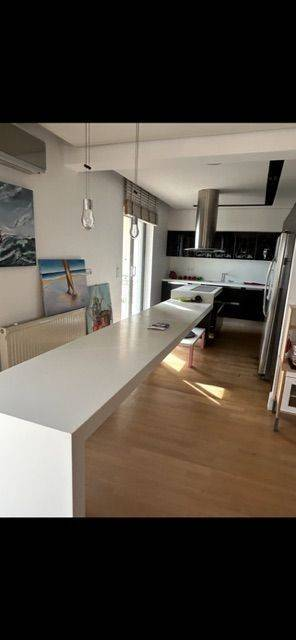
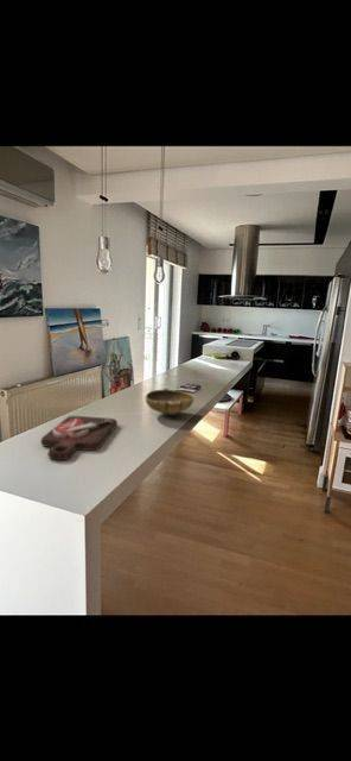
+ bowl (168, 404)
+ cutting board (77, 432)
